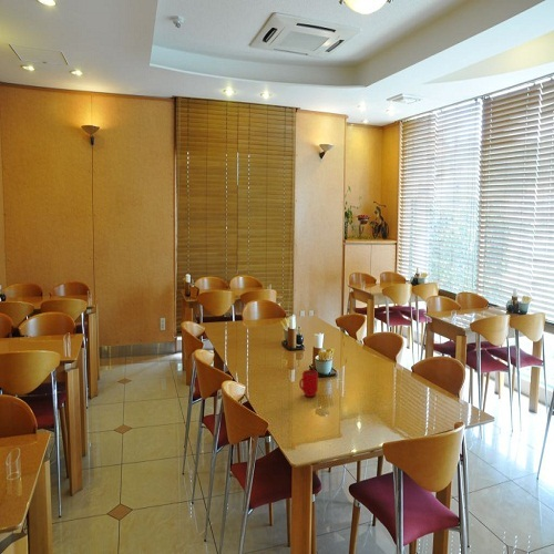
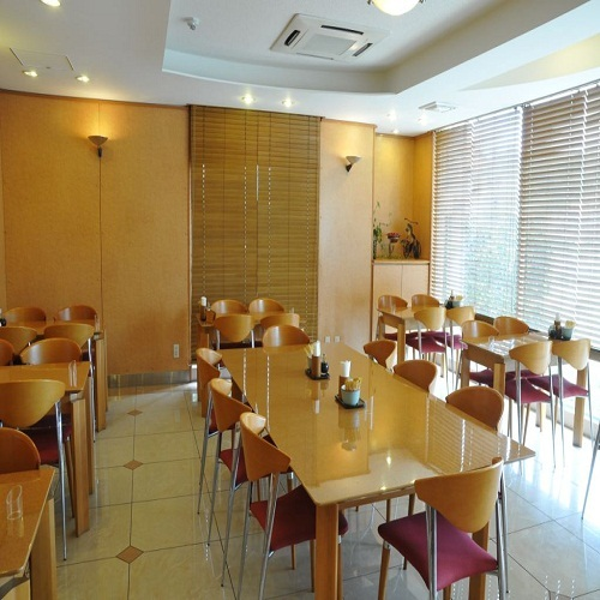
- mug (307, 383)
